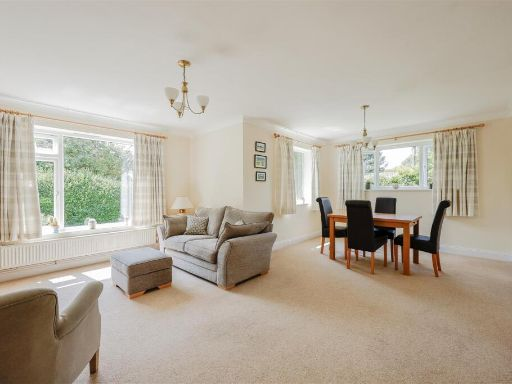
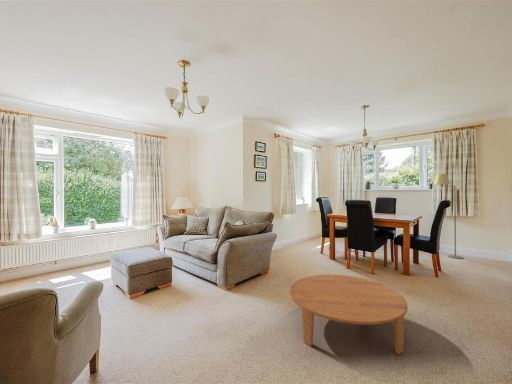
+ coffee table (344, 308)
+ floor lamp (454, 215)
